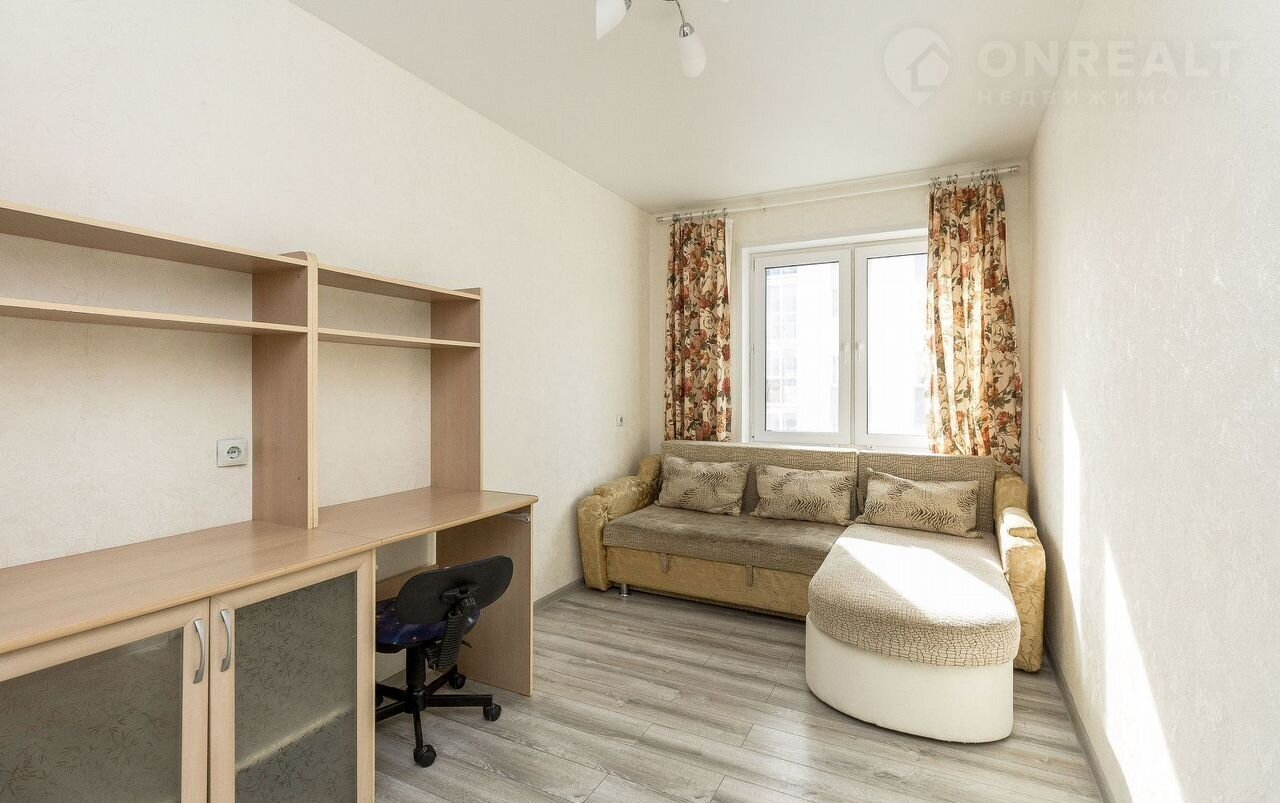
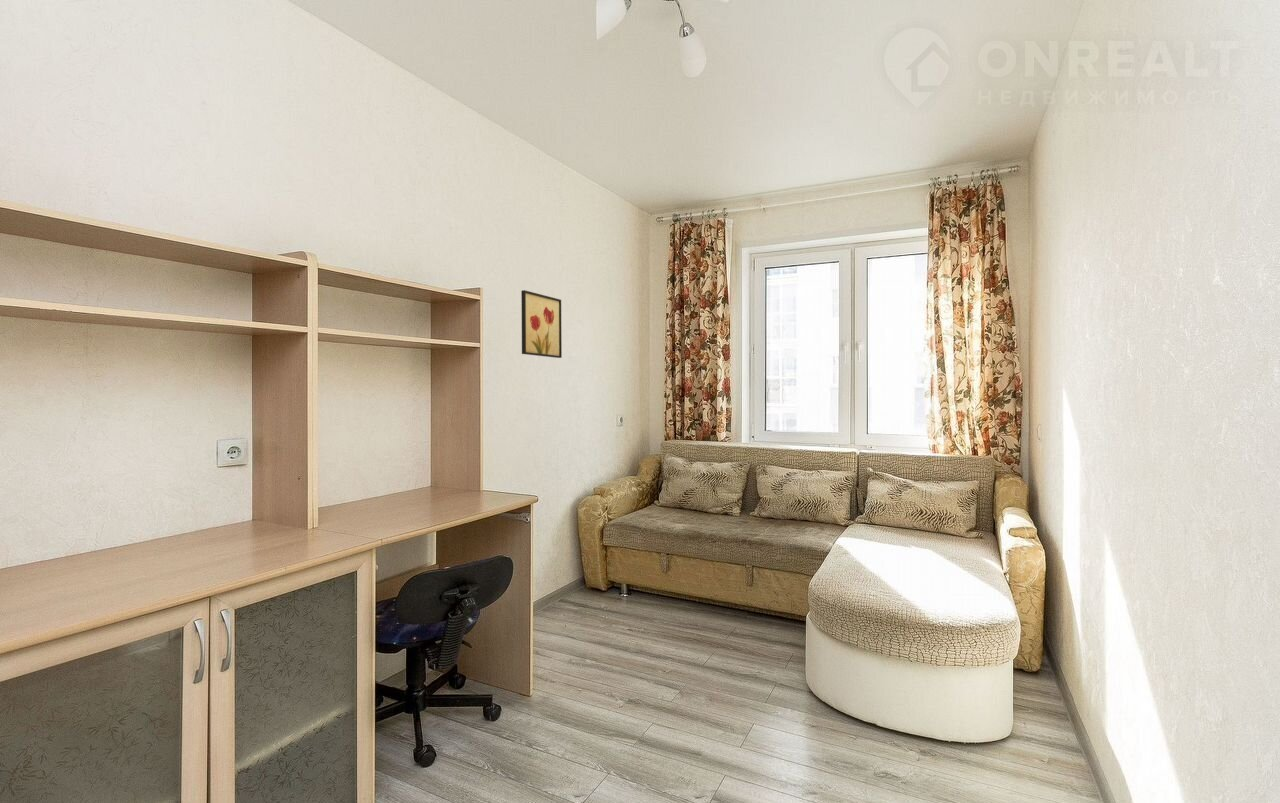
+ wall art (541, 325)
